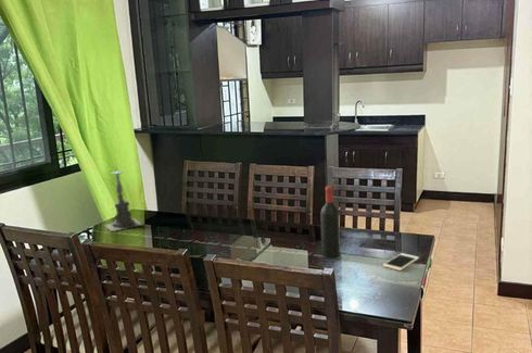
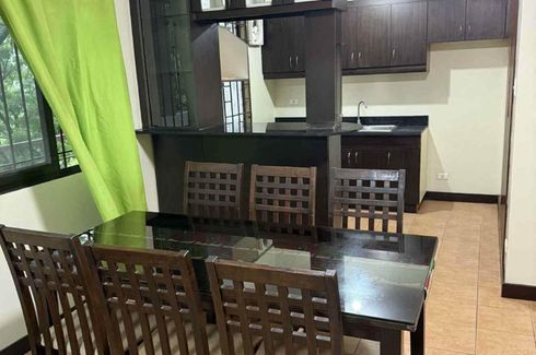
- candle holder (119, 194)
- cell phone (401, 261)
- wine bottle (329, 220)
